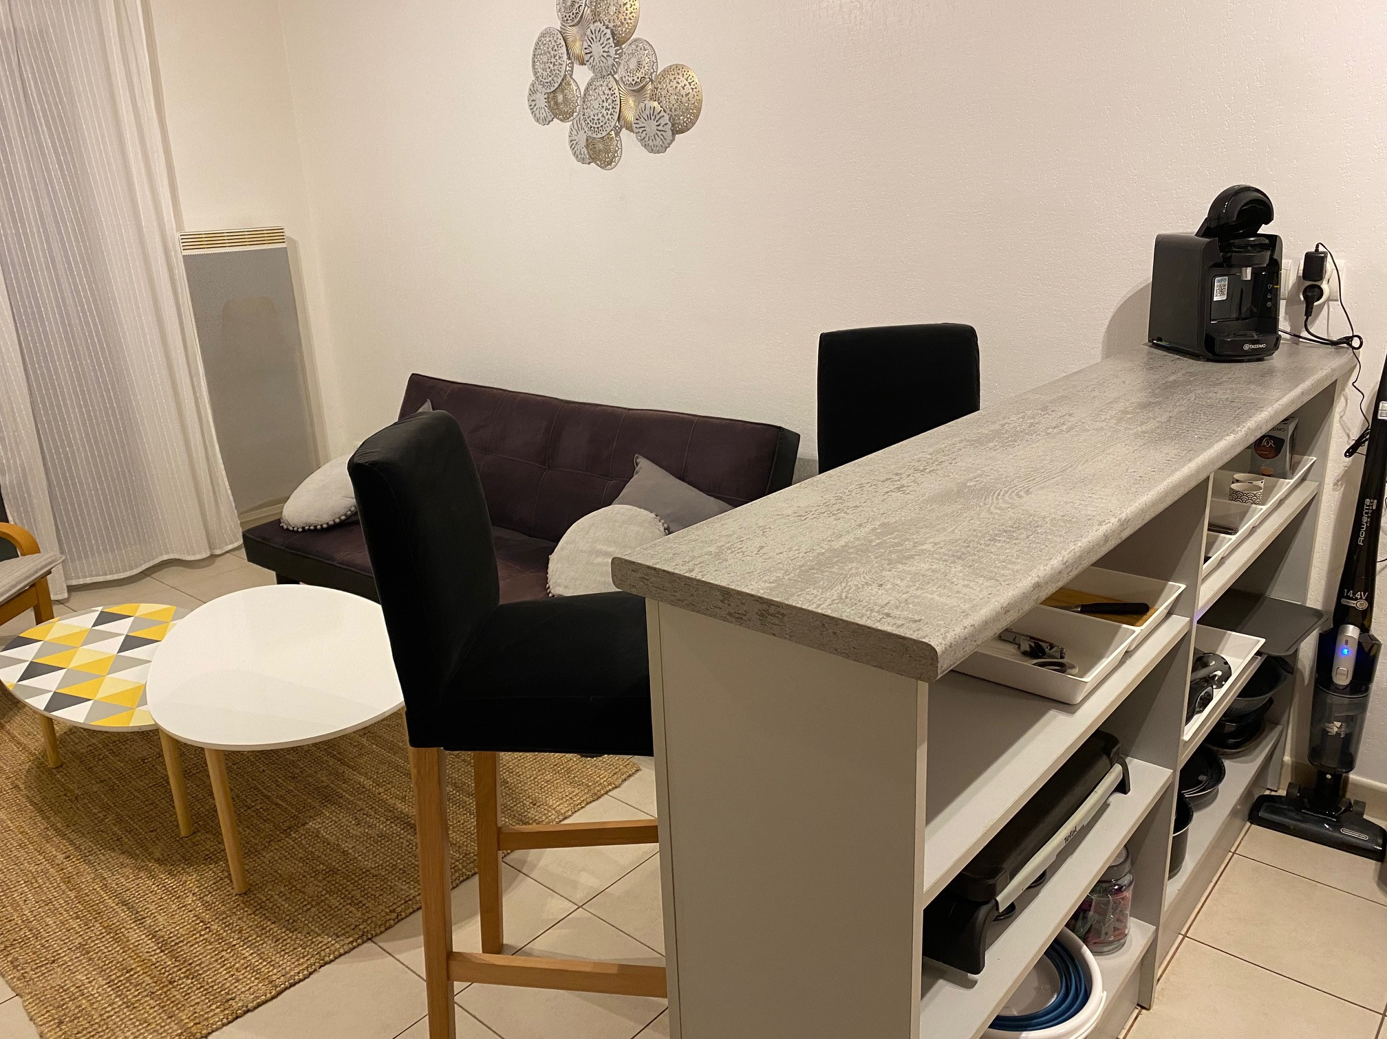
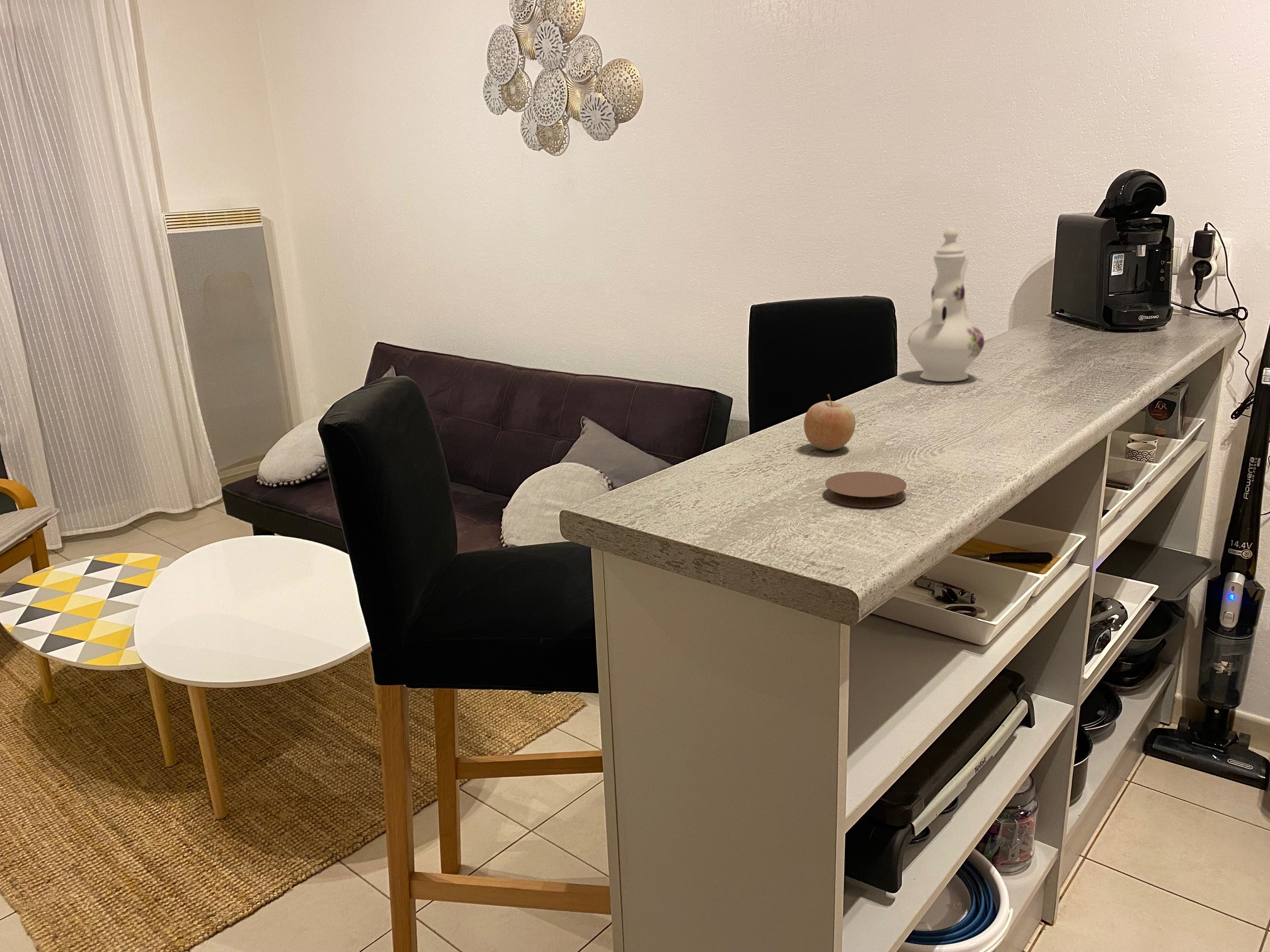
+ fruit (829, 421)
+ chinaware (951, 302)
+ coaster (865, 489)
